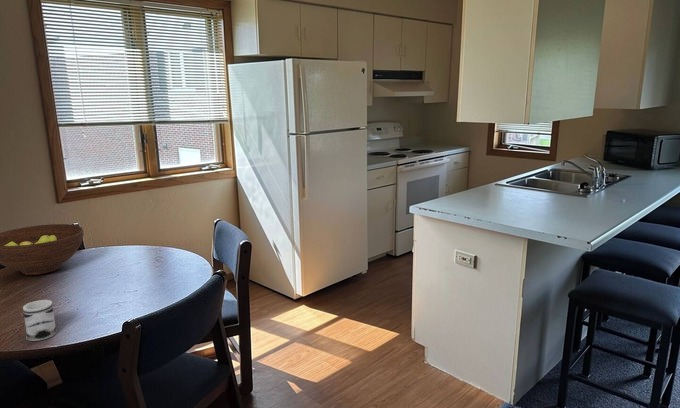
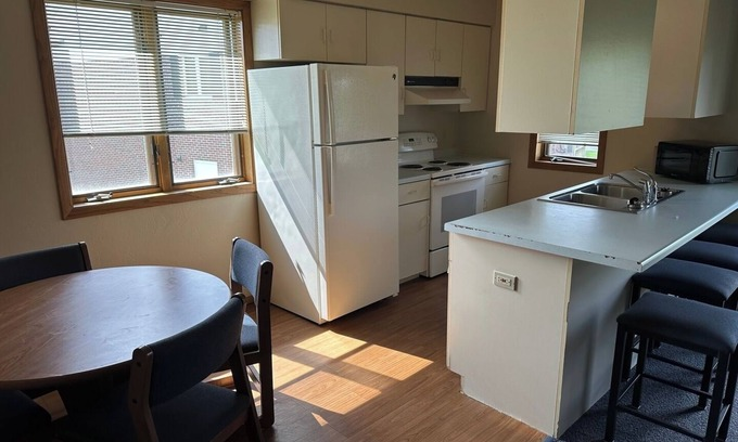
- fruit bowl (38, 252)
- mug (39, 317)
